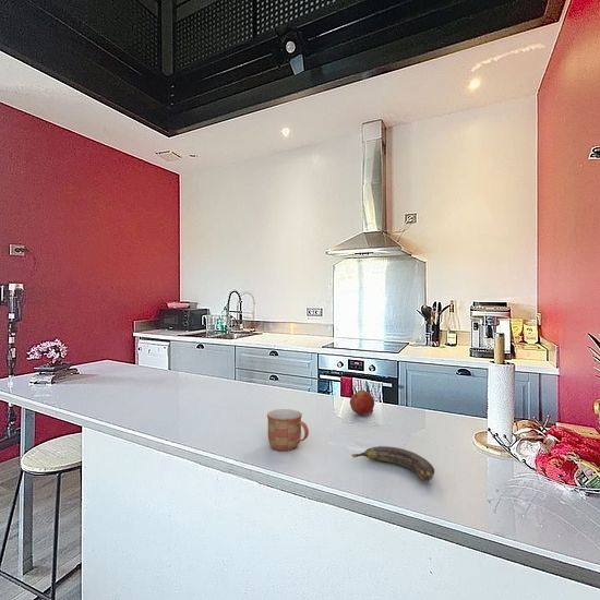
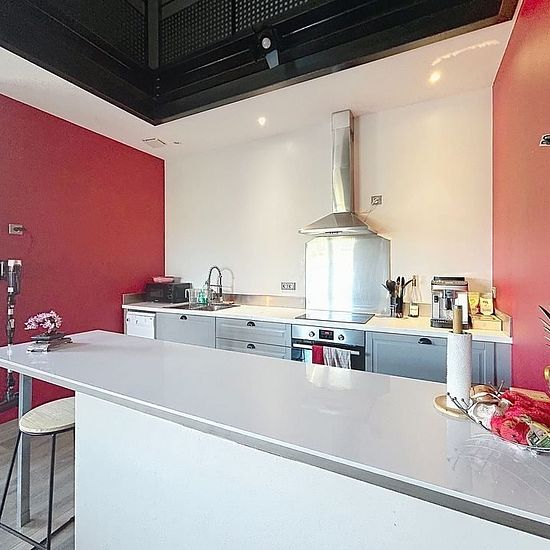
- mug (288, 430)
- fruit (362, 401)
- banana (396, 460)
